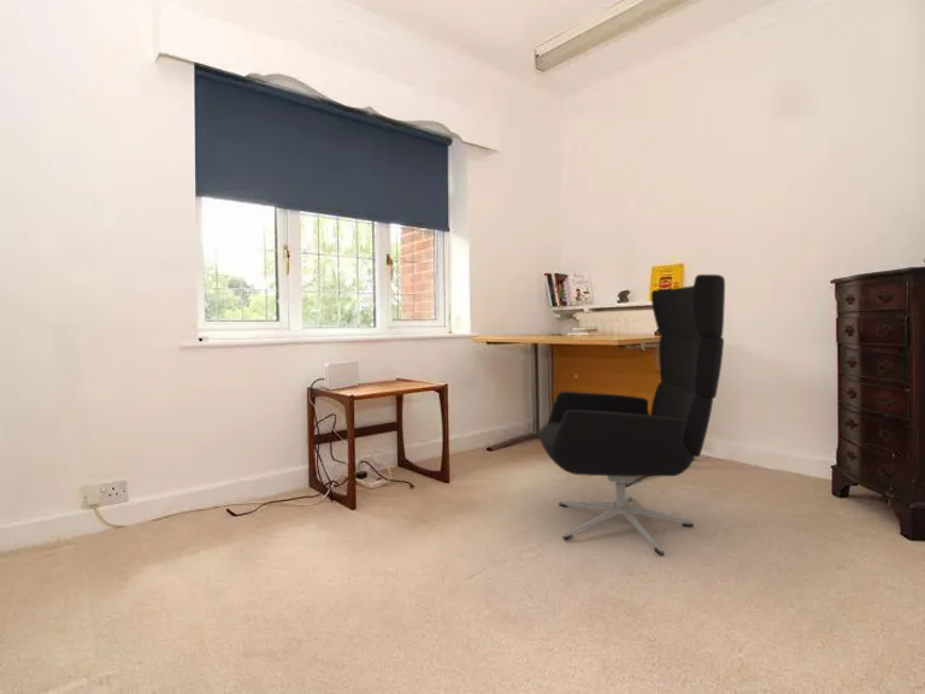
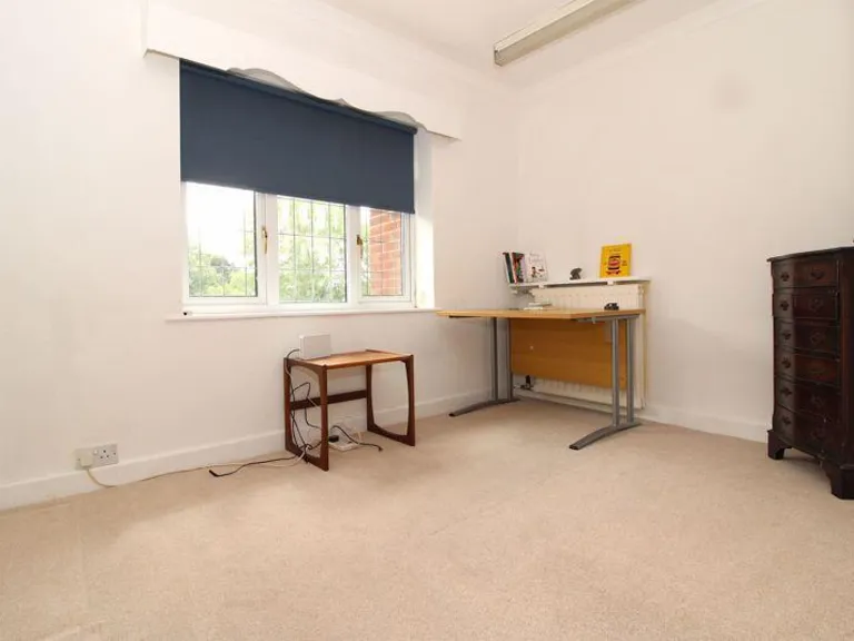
- office chair (625, 404)
